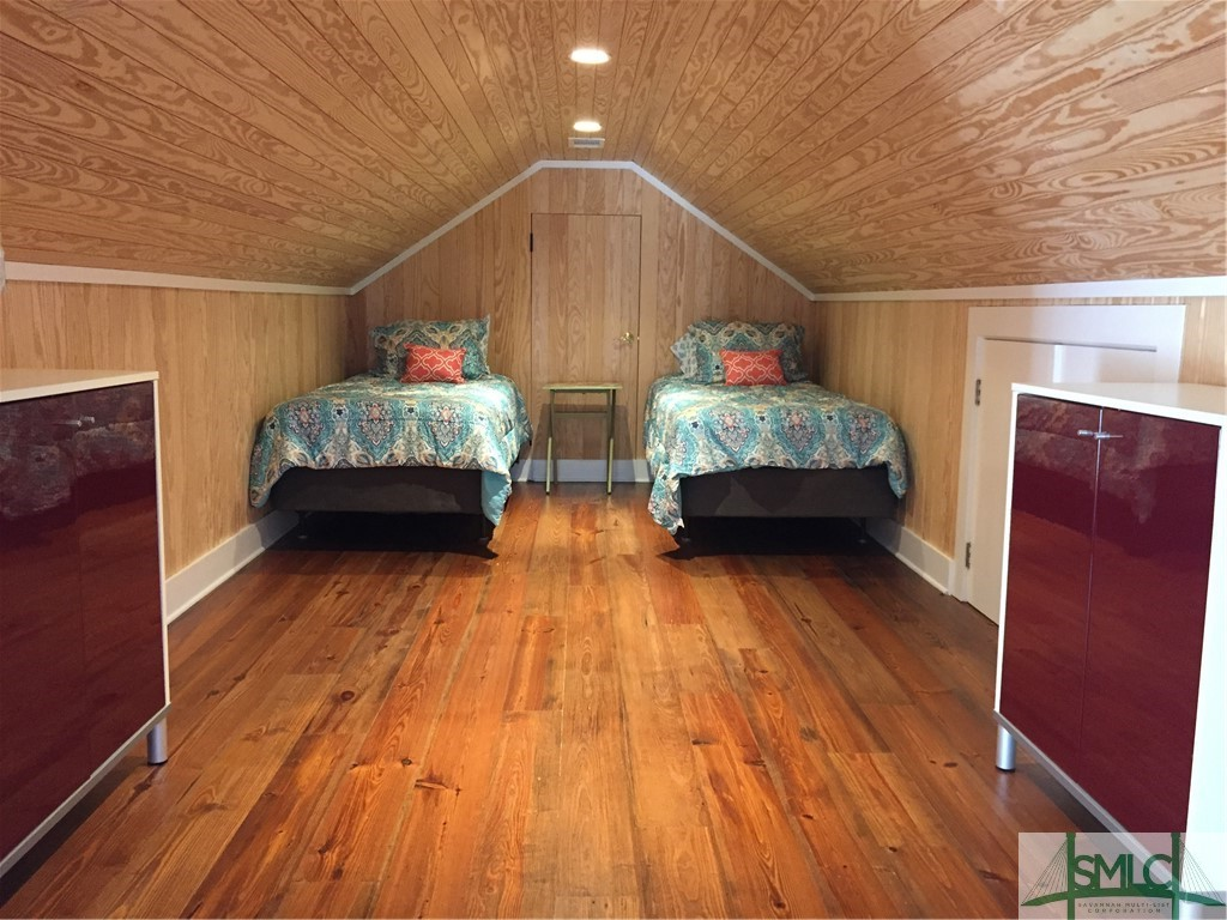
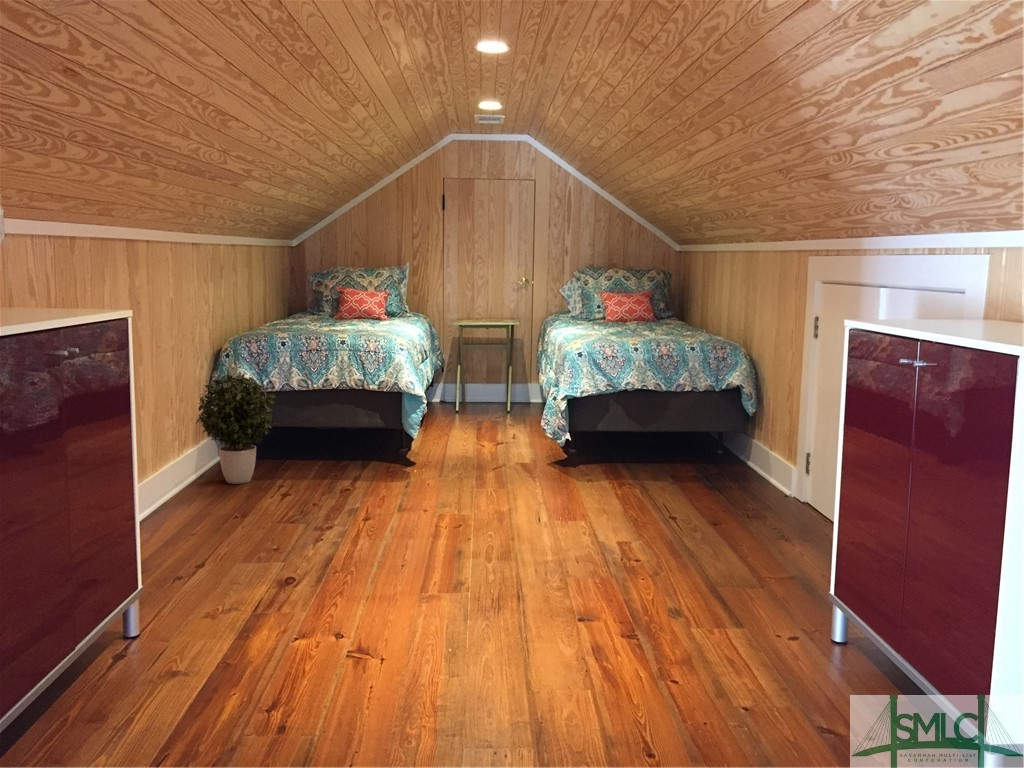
+ potted plant (237, 427)
